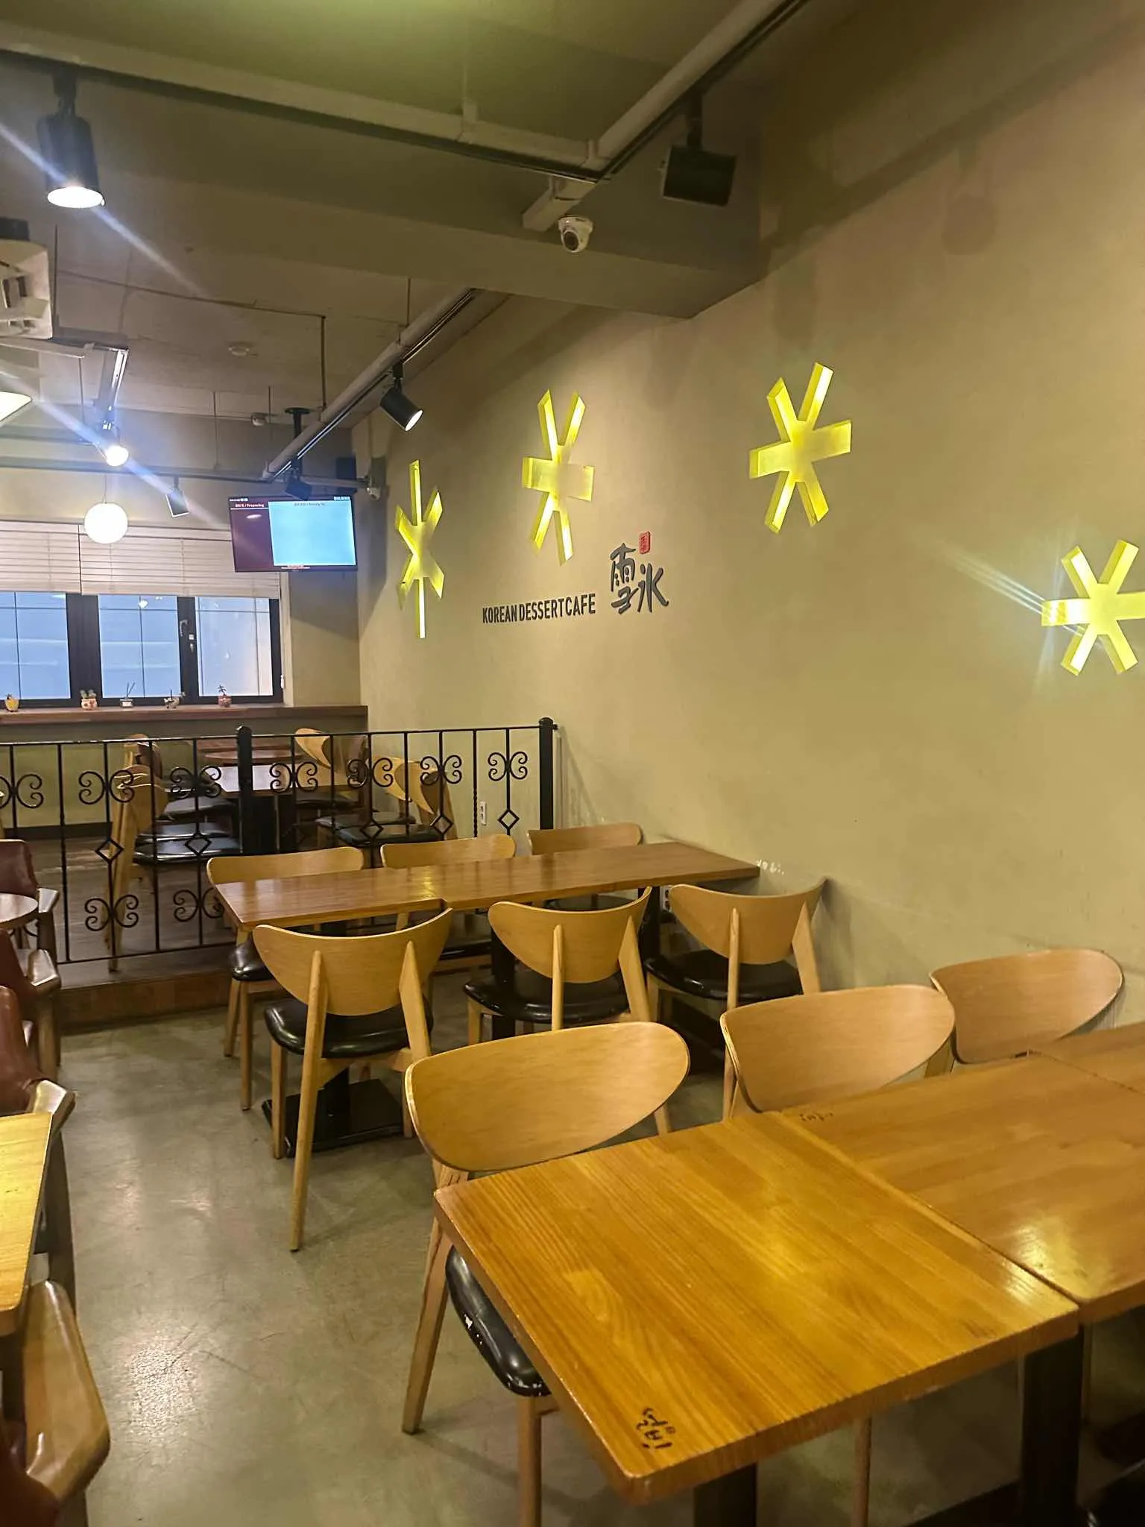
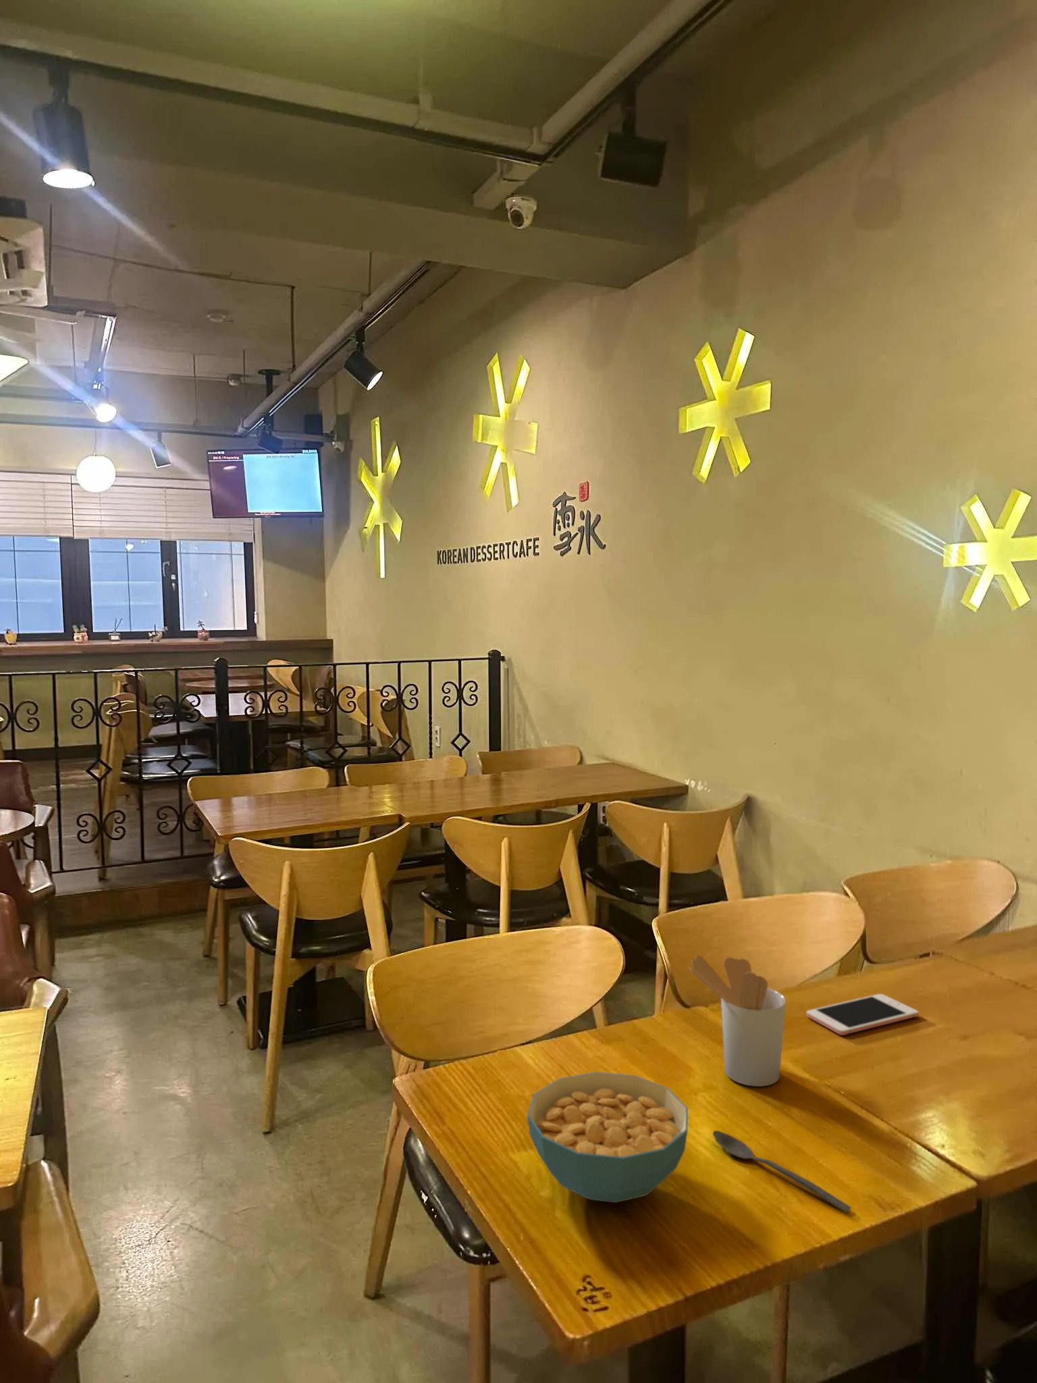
+ spoon (777, 1168)
+ cell phone (862, 1014)
+ utensil holder (735, 1016)
+ cereal bowl (608, 1149)
